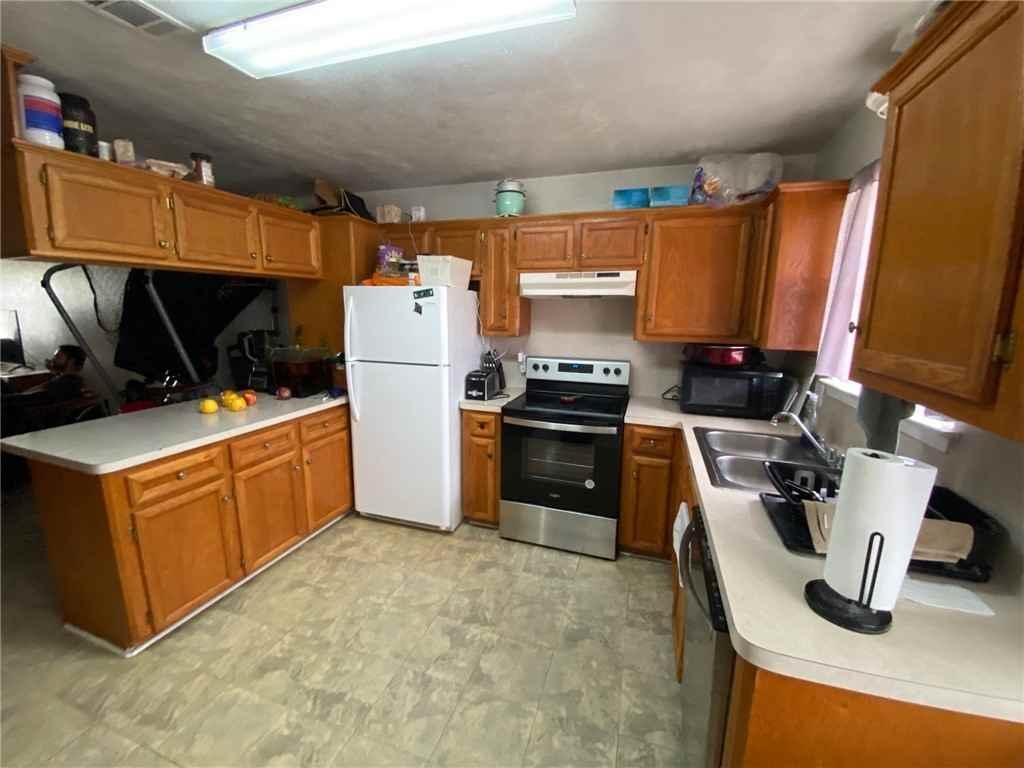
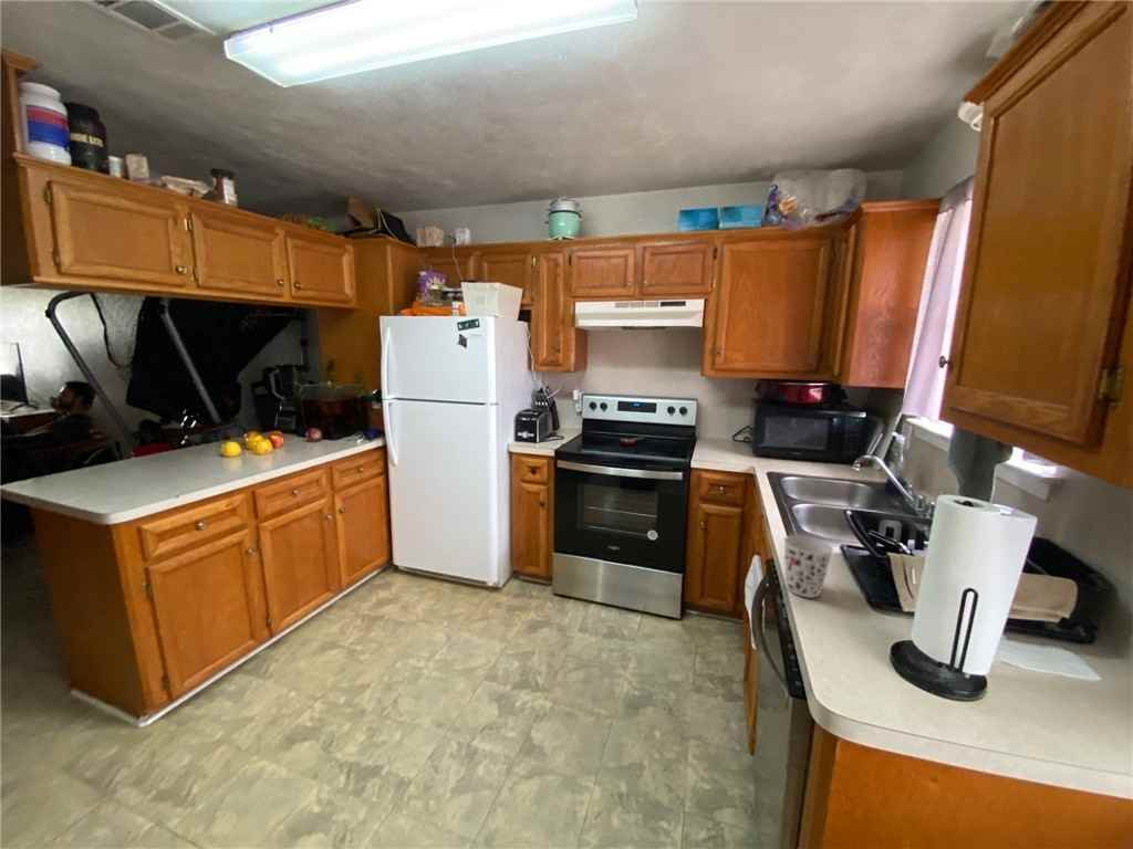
+ cup (804, 566)
